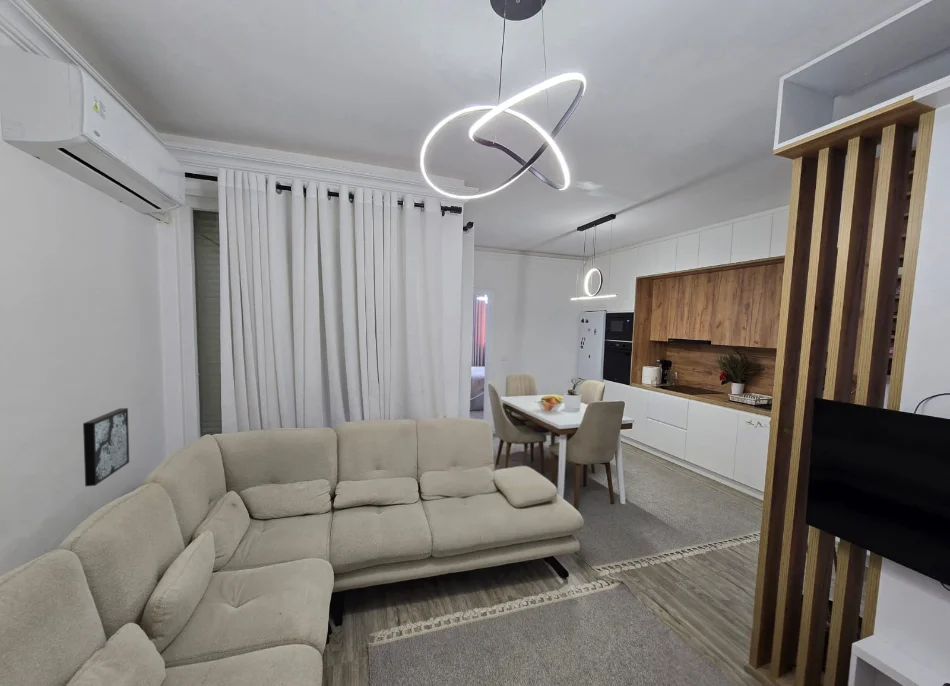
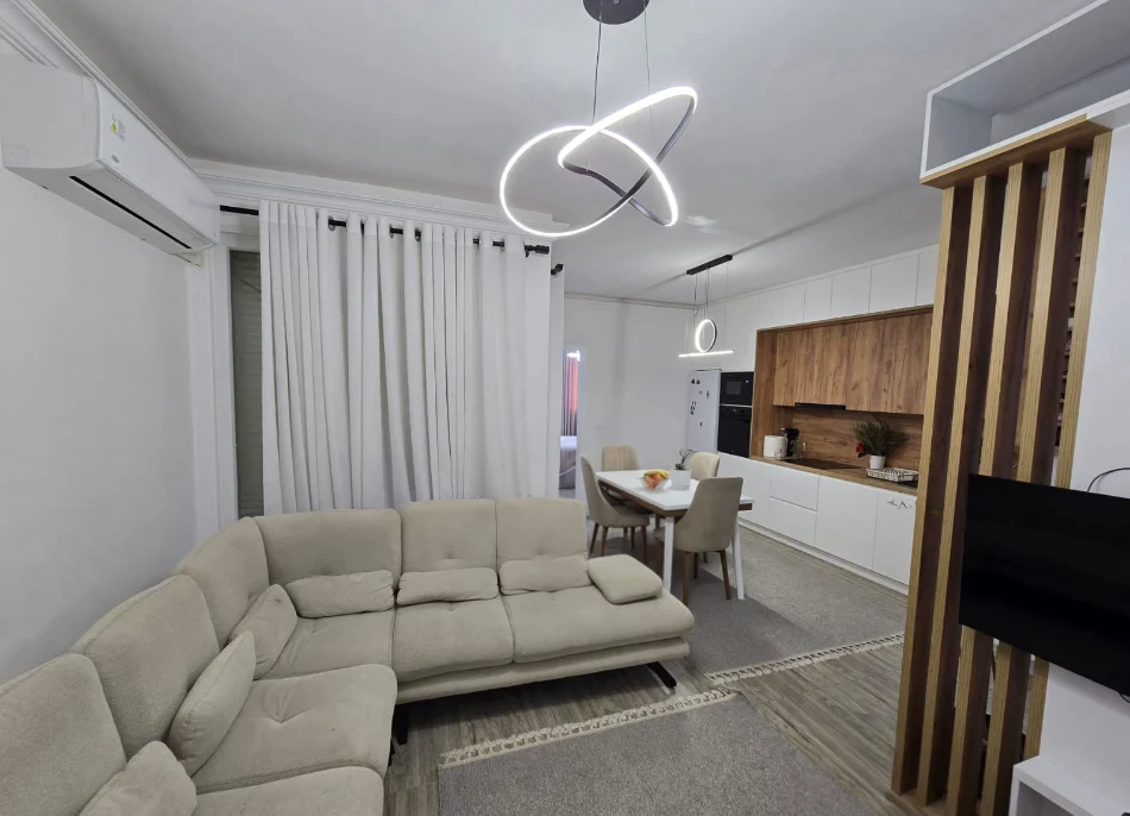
- wall art (108, 444)
